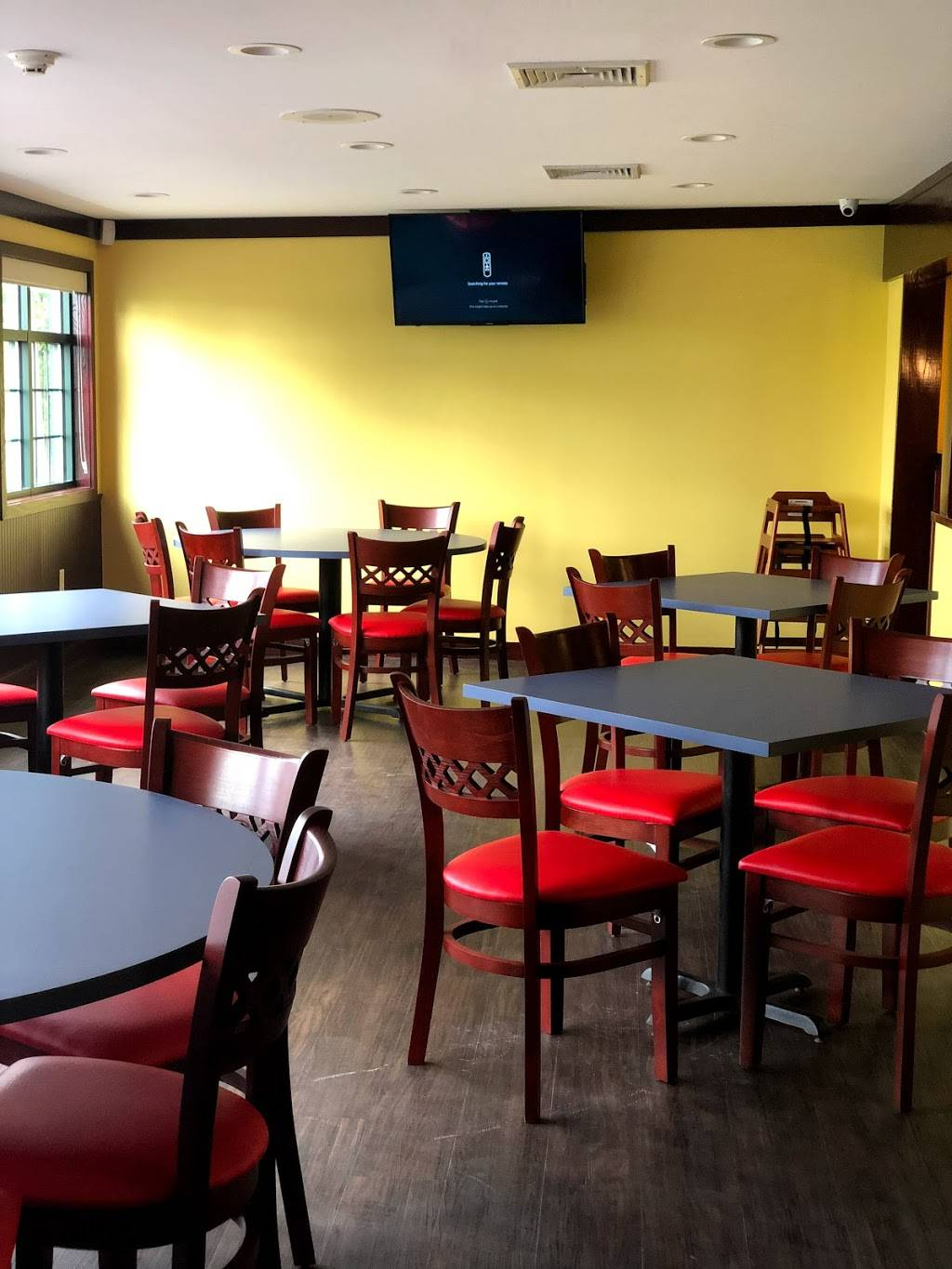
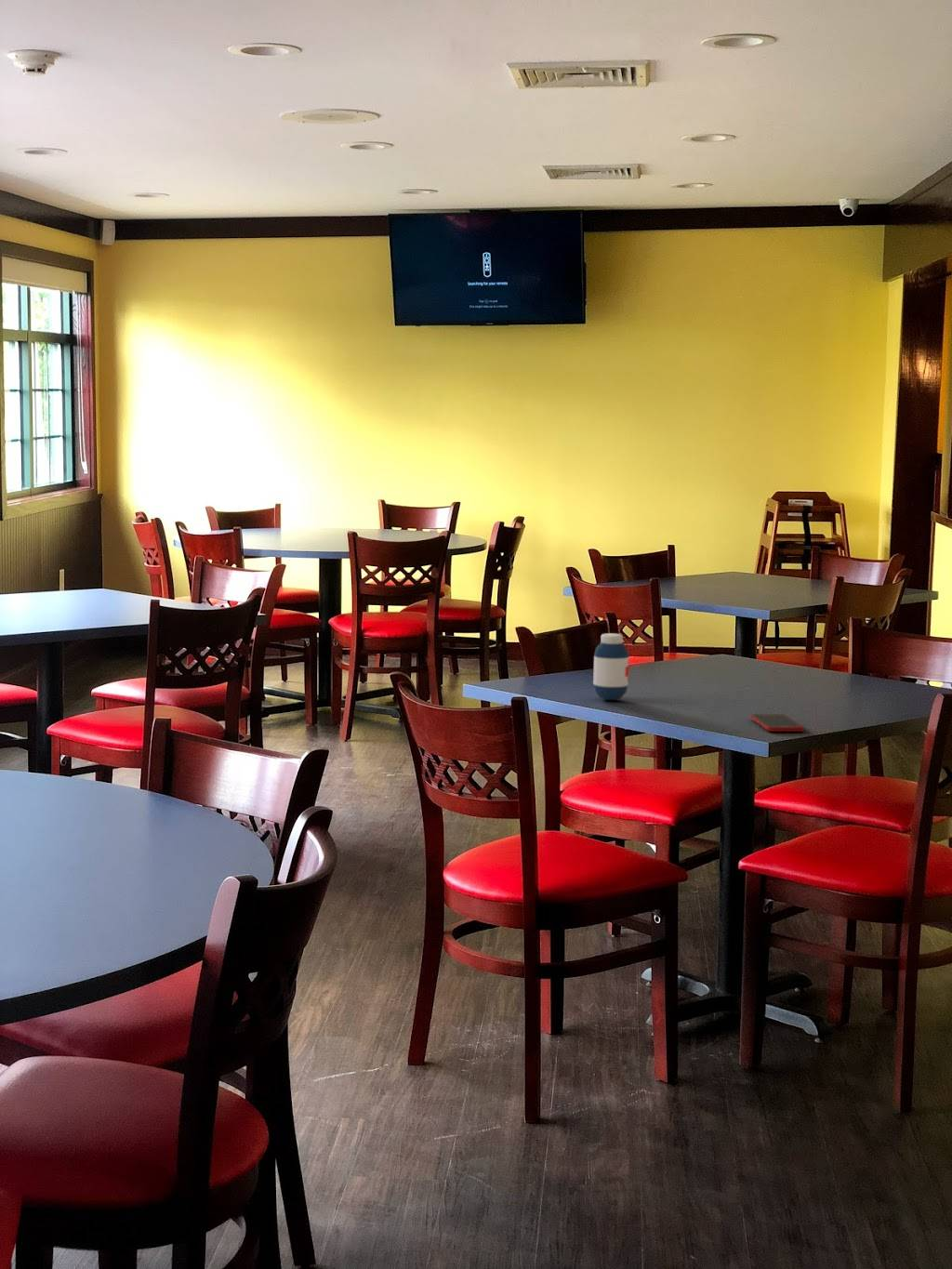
+ cell phone (776, 722)
+ medicine bottle (611, 667)
